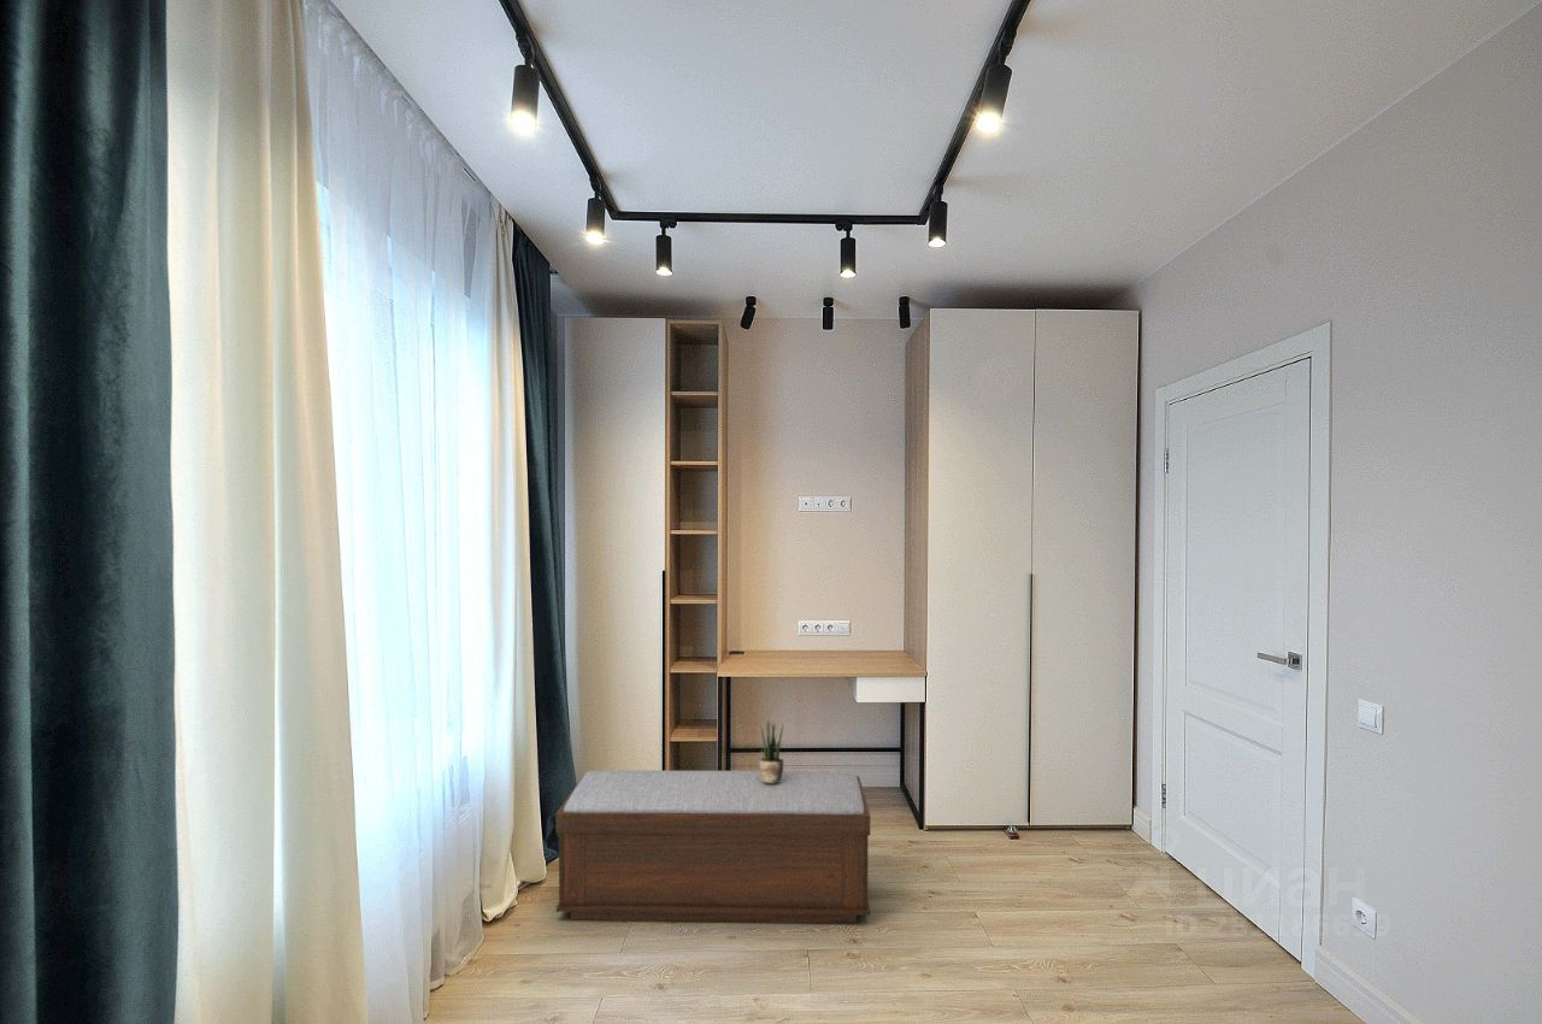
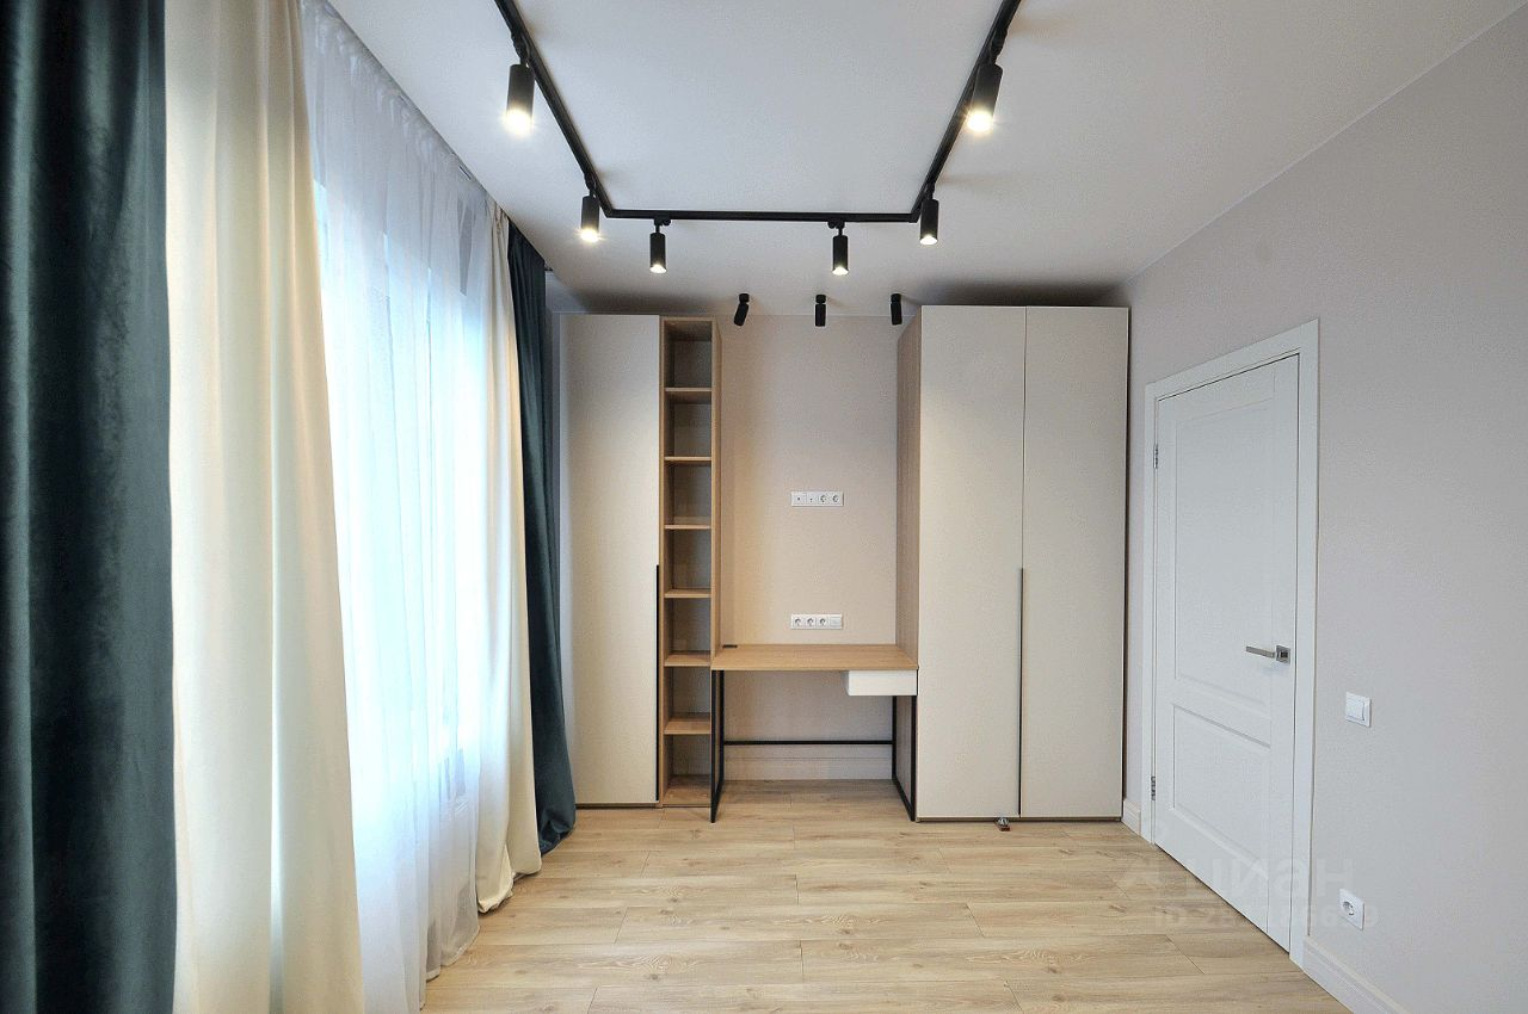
- potted plant (771, 749)
- bench (717, 841)
